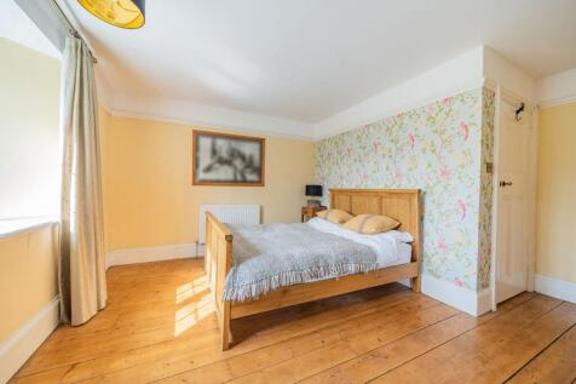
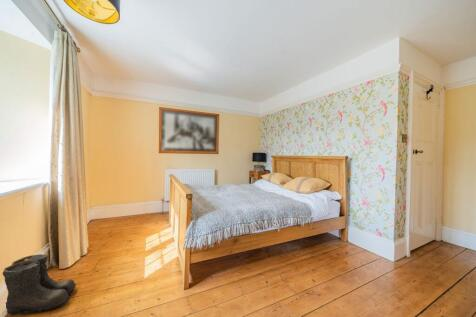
+ boots (42, 280)
